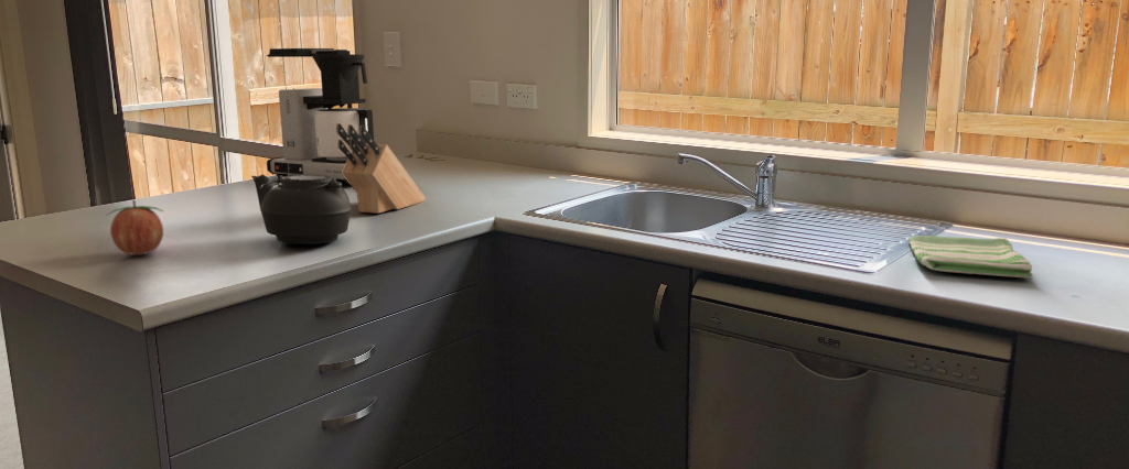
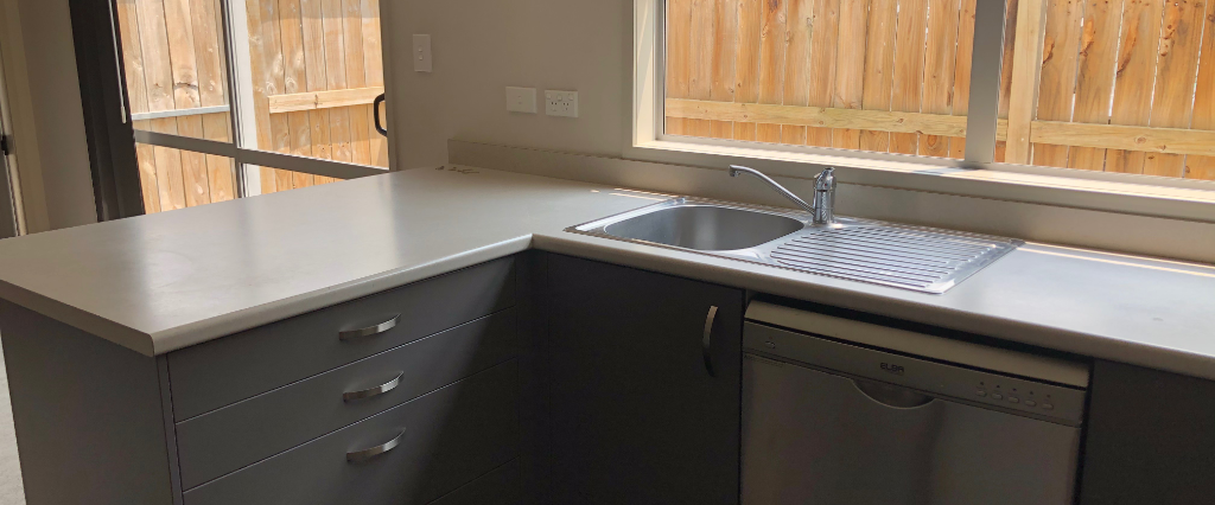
- dish towel (967, 252)
- coffee maker (329, 113)
- fruit (136, 227)
- knife block (379, 164)
- teapot (299, 208)
